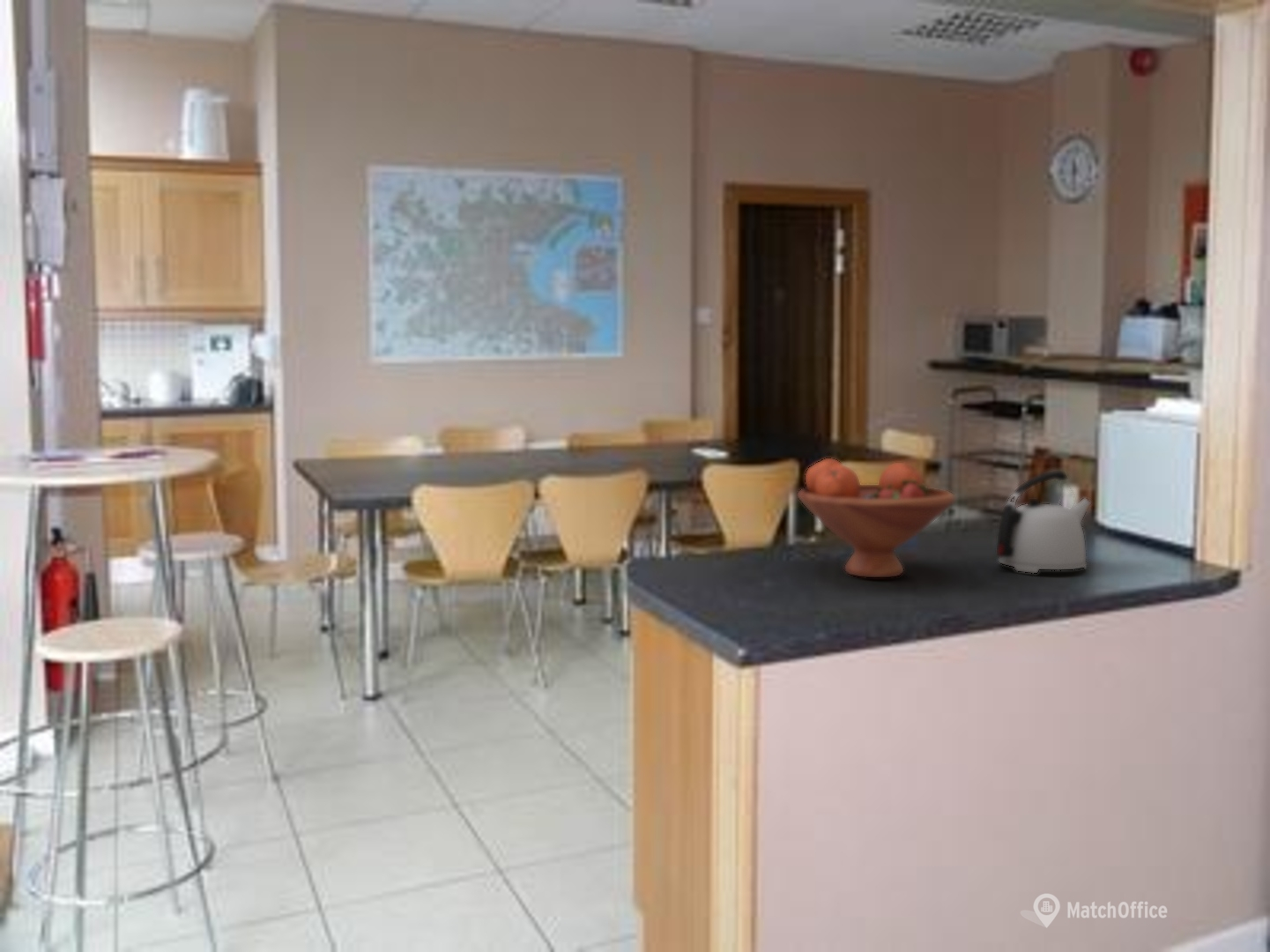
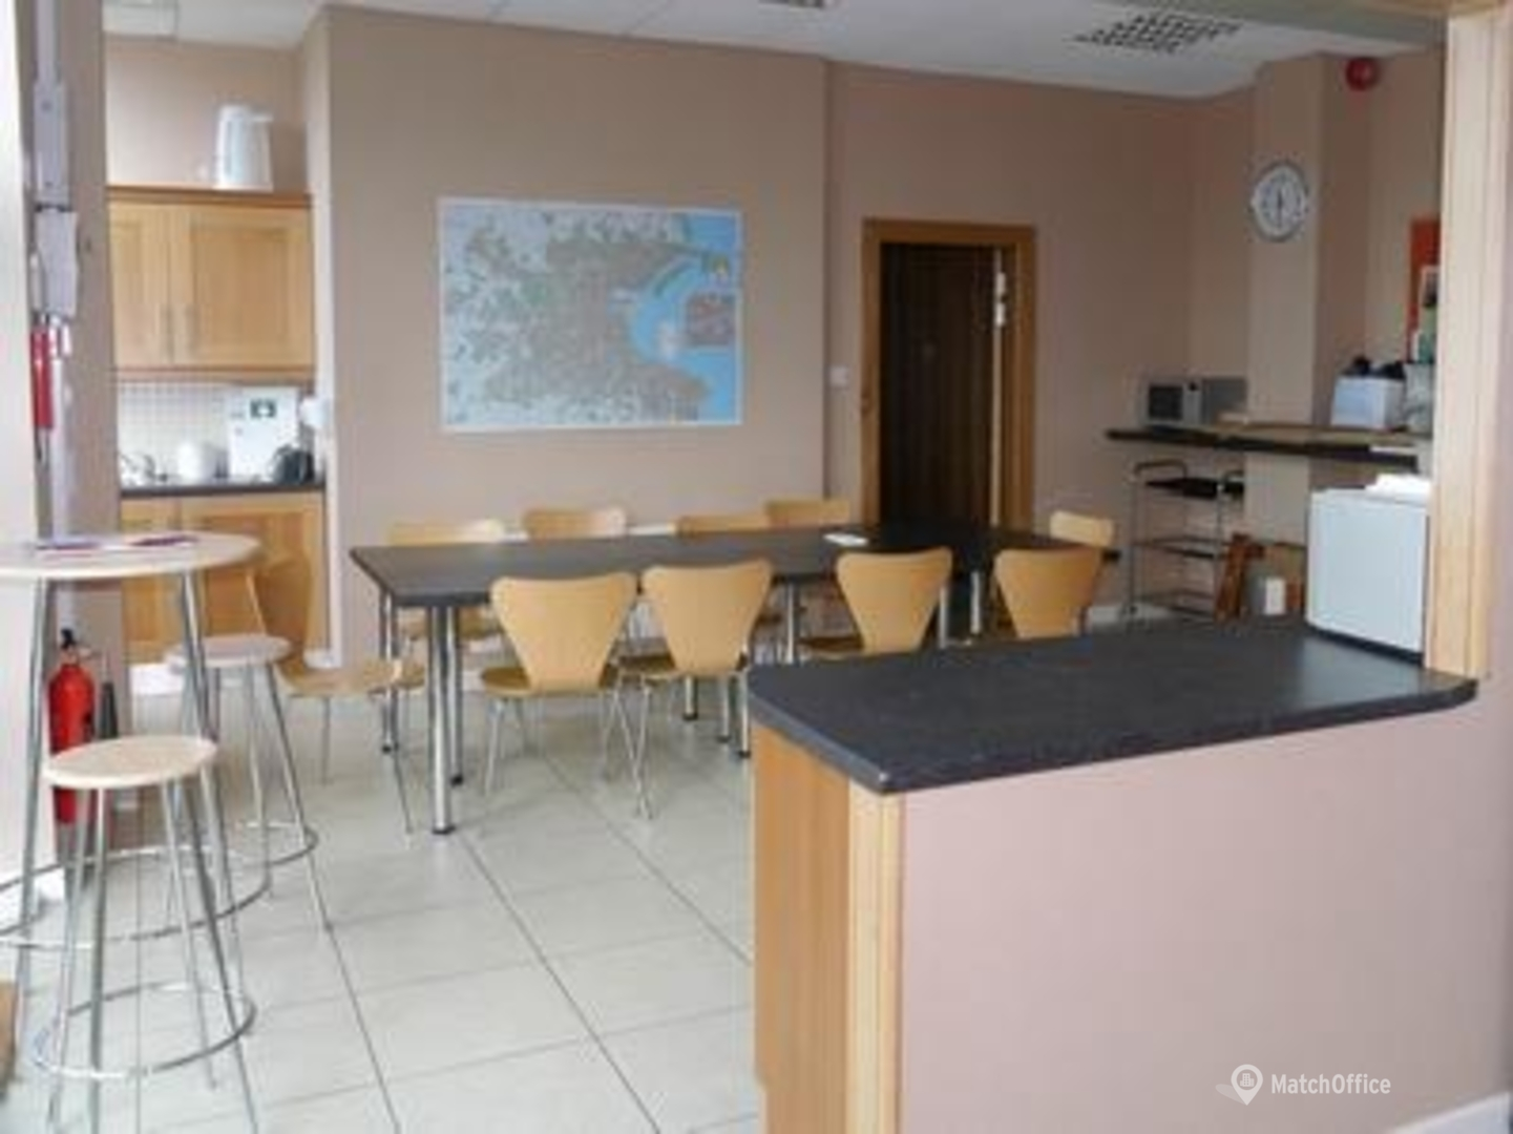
- kettle (1045, 518)
- fruit bowl (874, 517)
